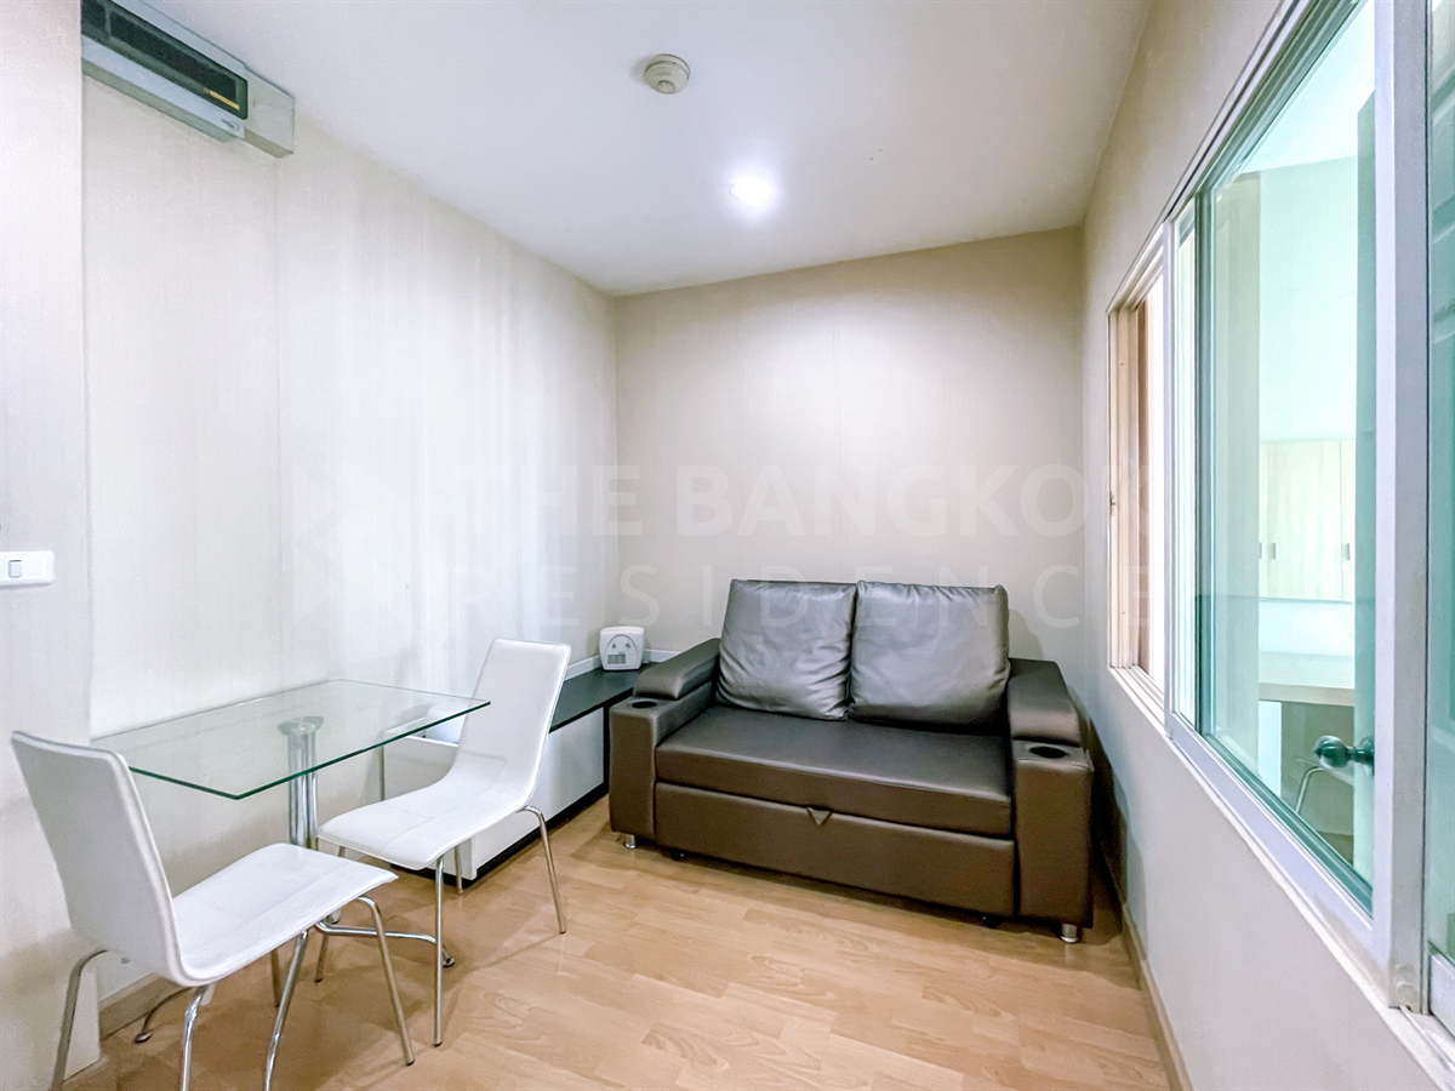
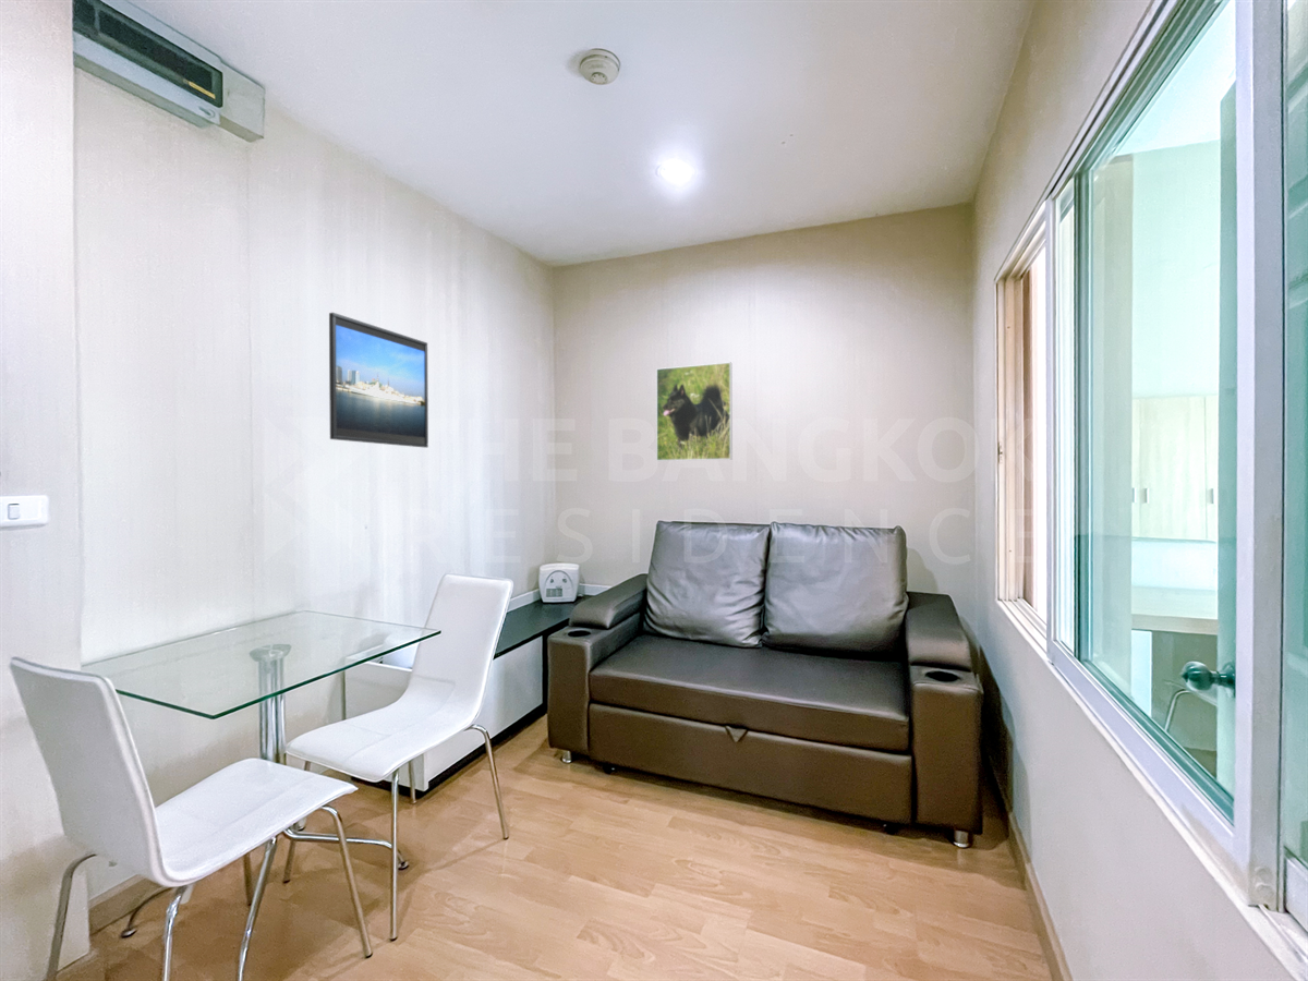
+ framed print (693, 412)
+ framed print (383, 386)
